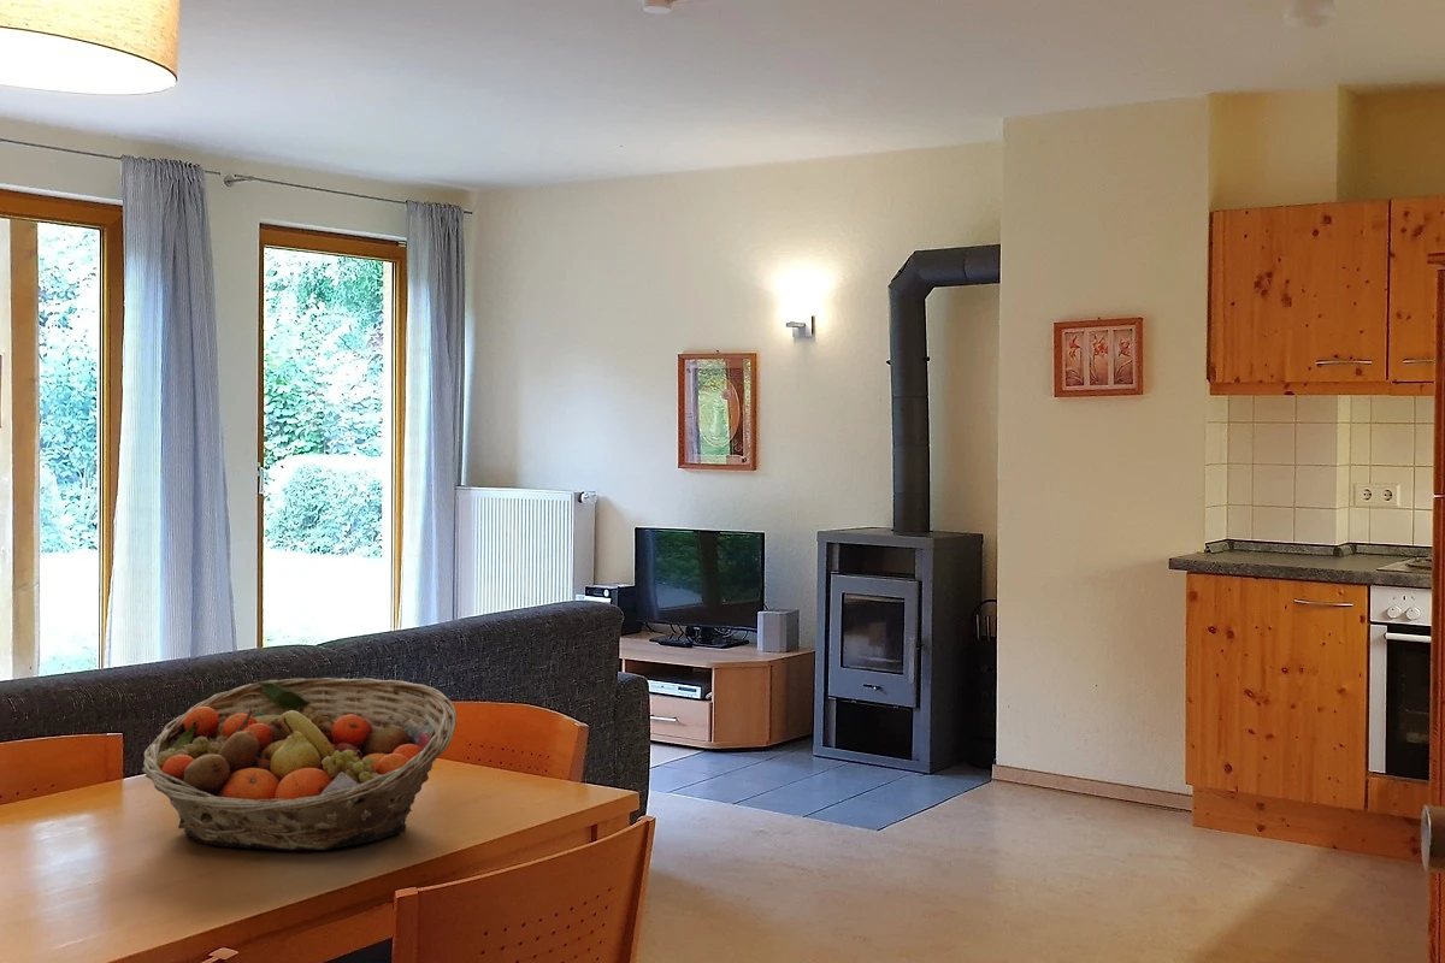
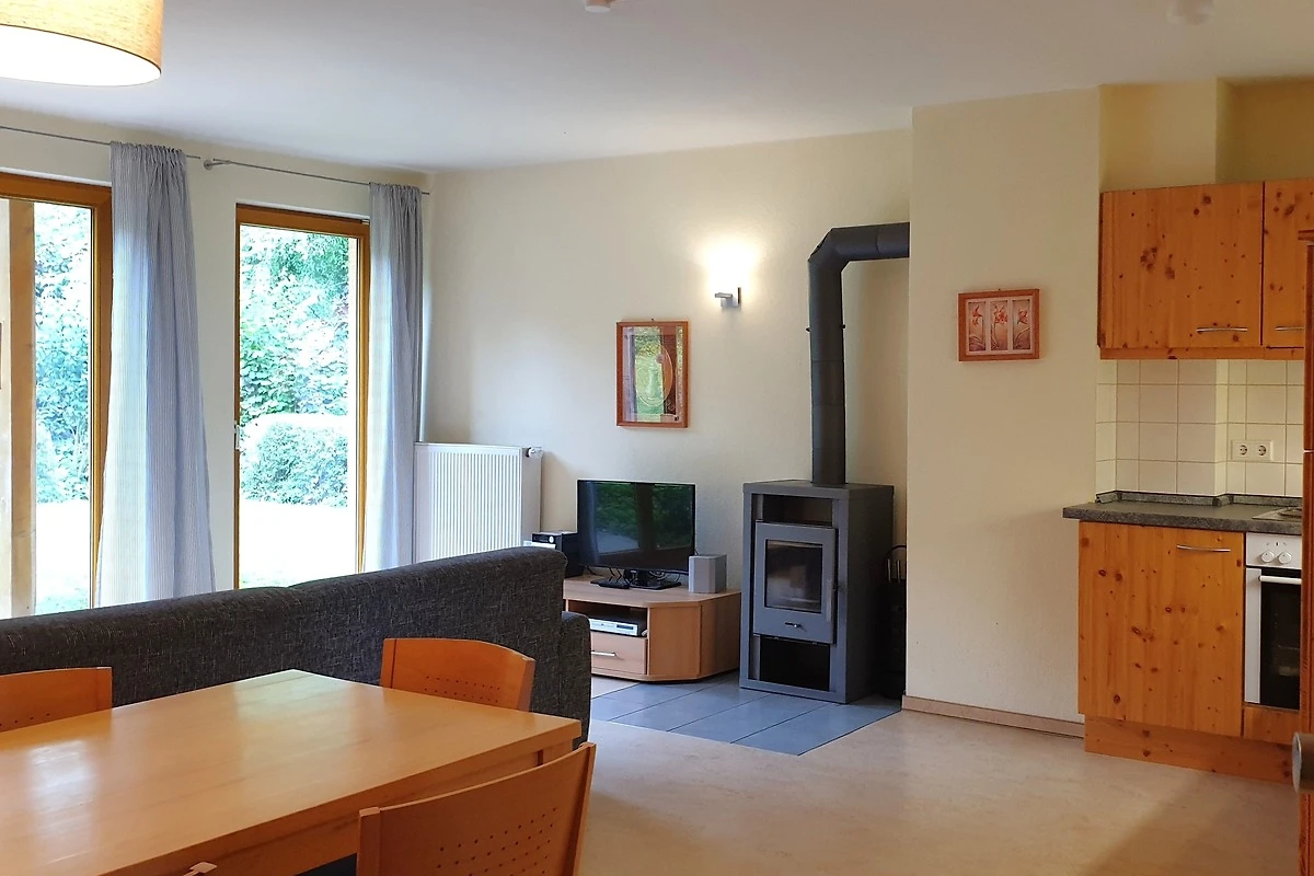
- fruit basket (302, 758)
